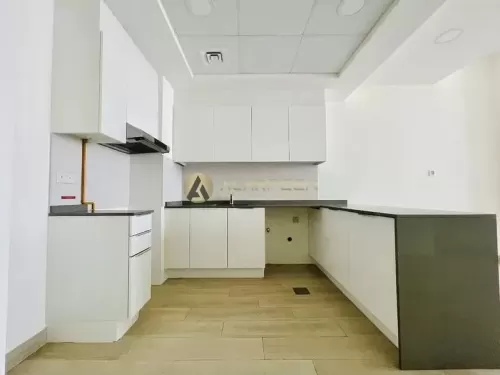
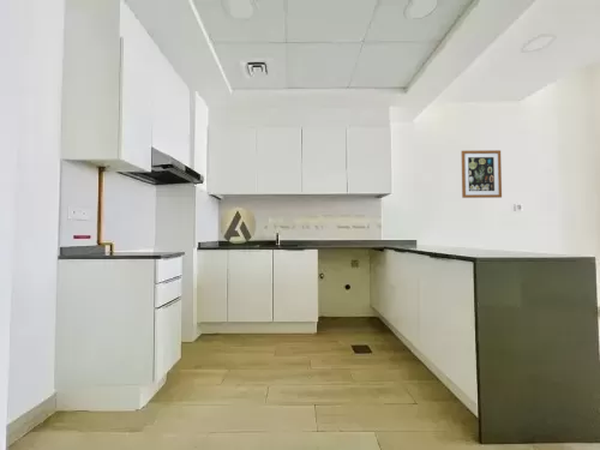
+ wall art (481, 174)
